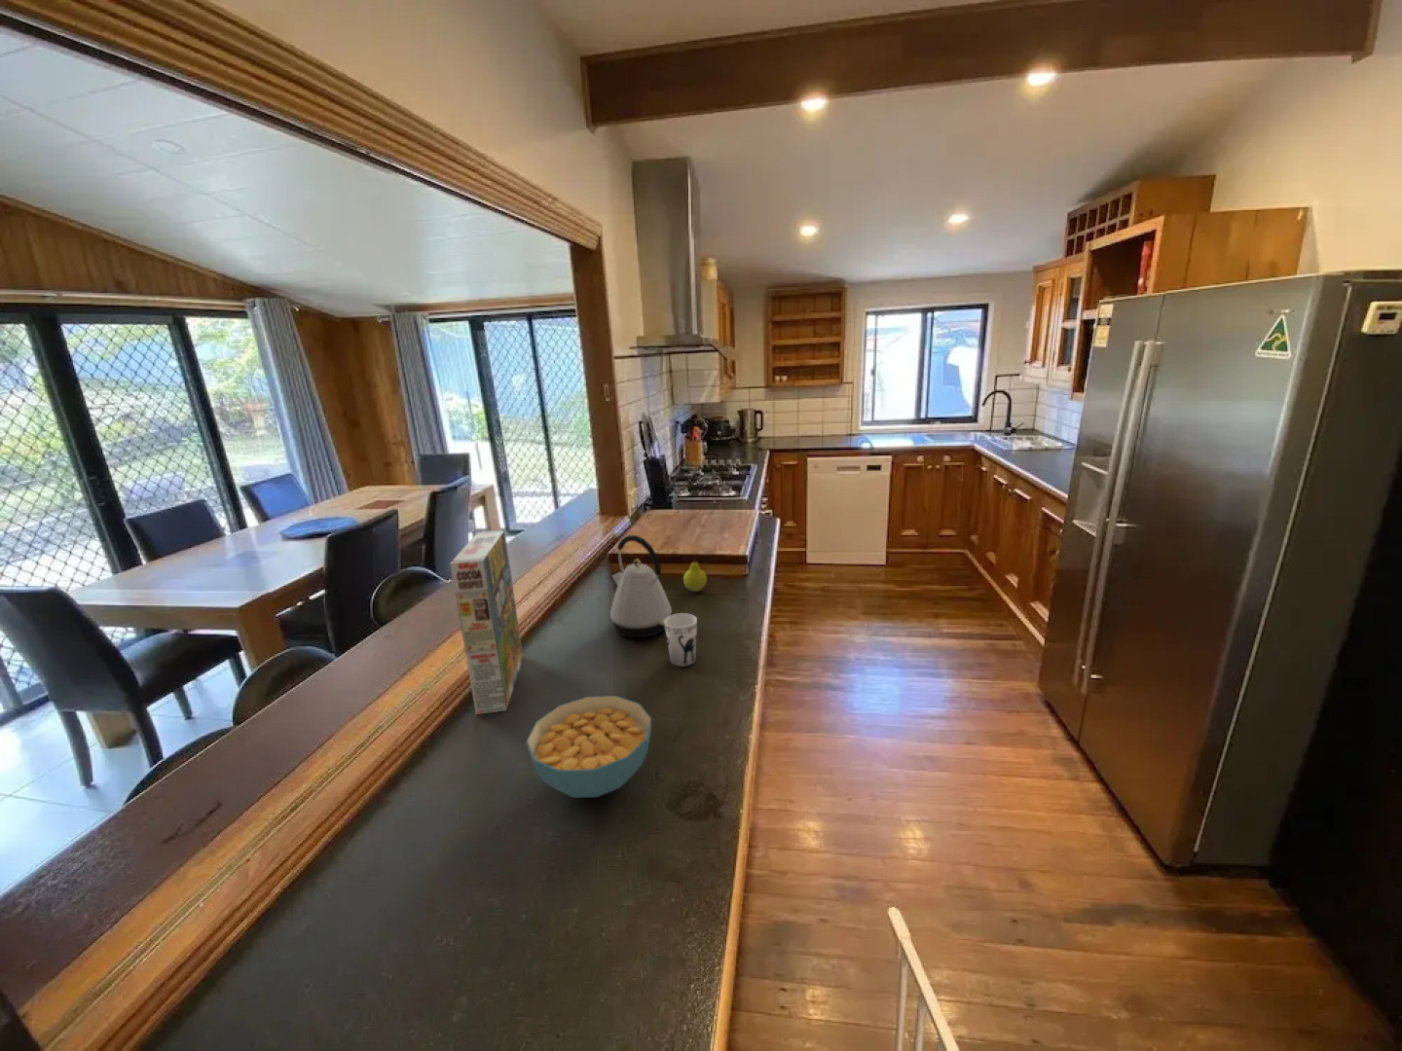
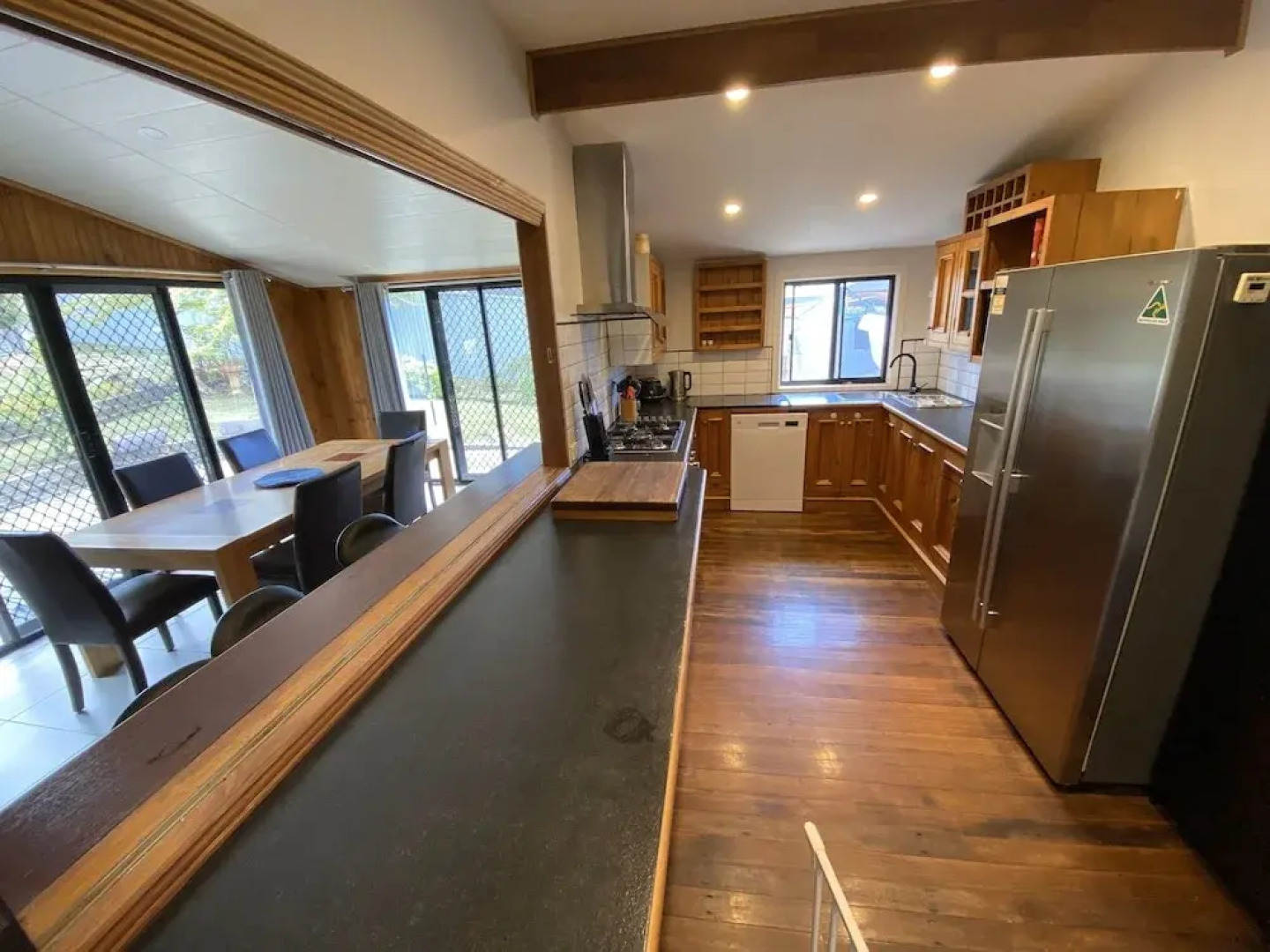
- fruit (694, 571)
- cereal box (490, 616)
- kettle (637, 582)
- cereal bowl (593, 755)
- cup (681, 639)
